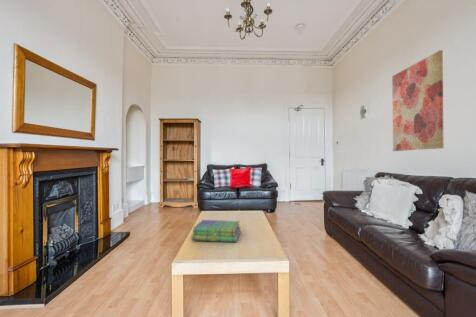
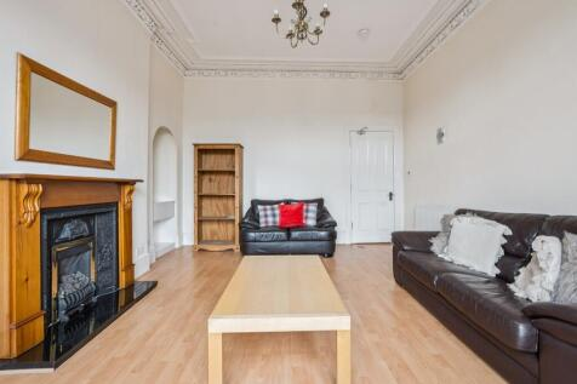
- wall art (414, 107)
- stack of books (217, 230)
